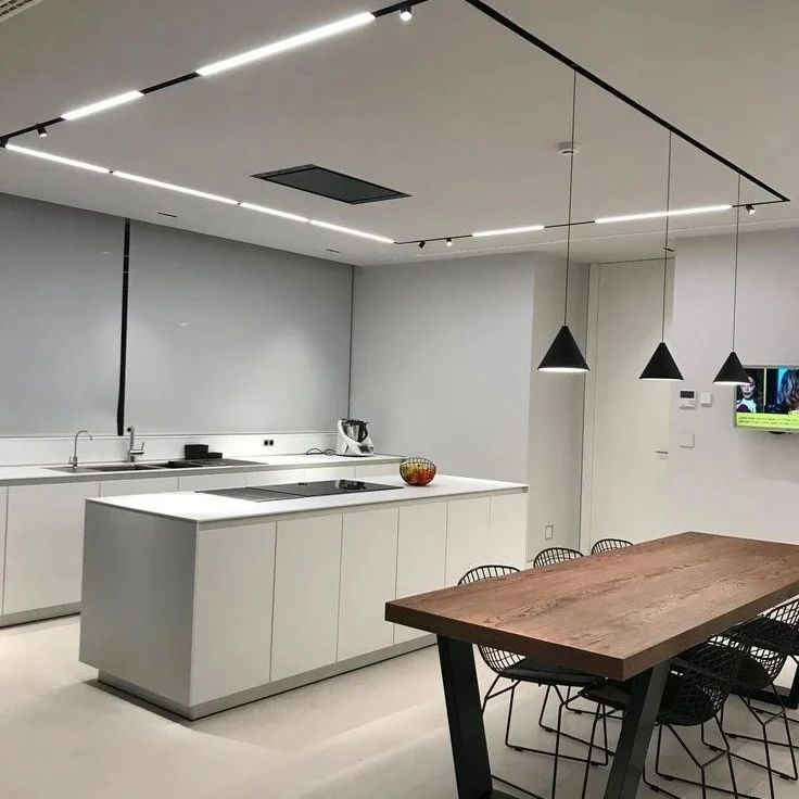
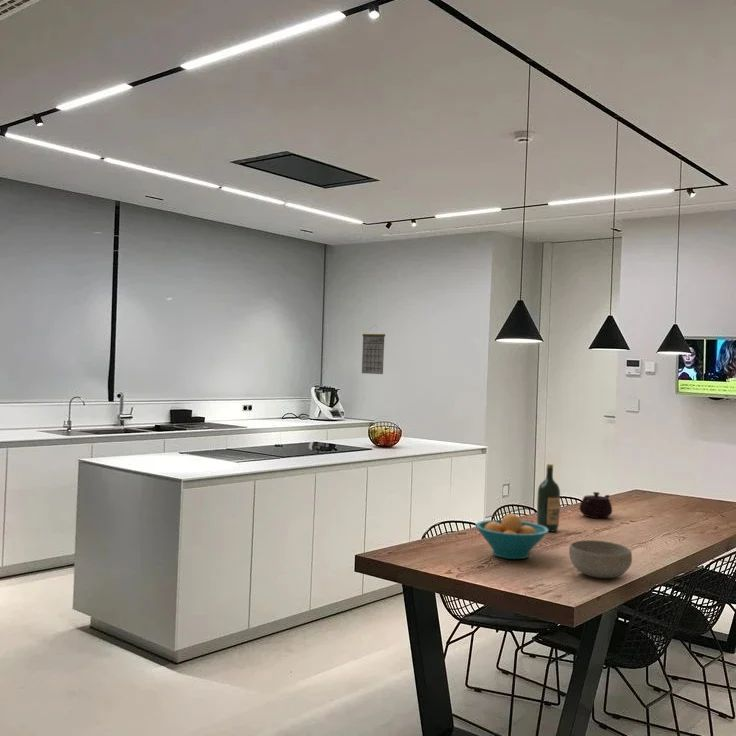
+ wine bottle (548, 497)
+ fruit bowl (511, 534)
+ calendar (373, 349)
+ bowl (600, 560)
+ teapot (596, 504)
